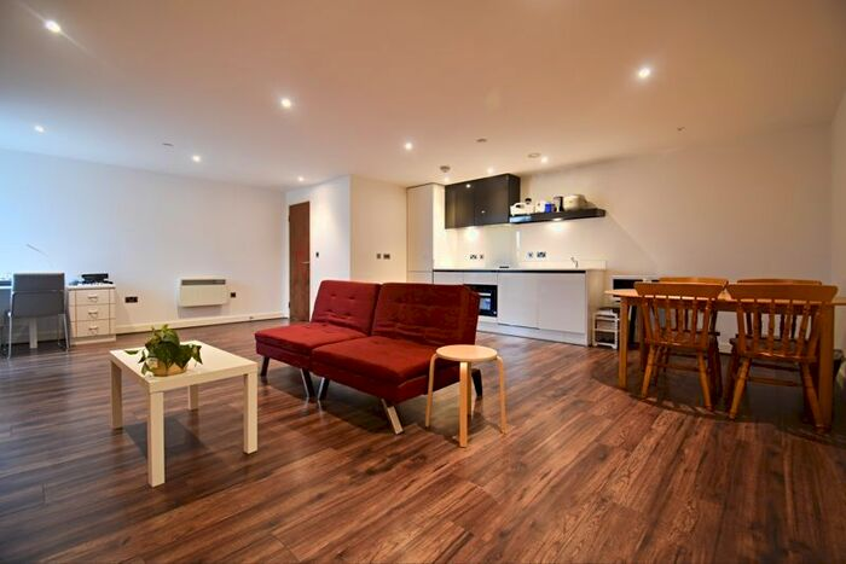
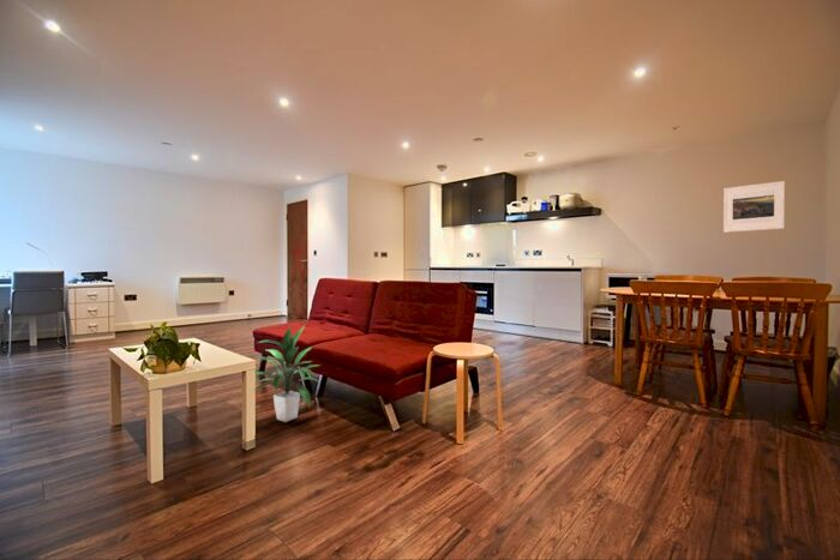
+ indoor plant (287, 373)
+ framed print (752, 207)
